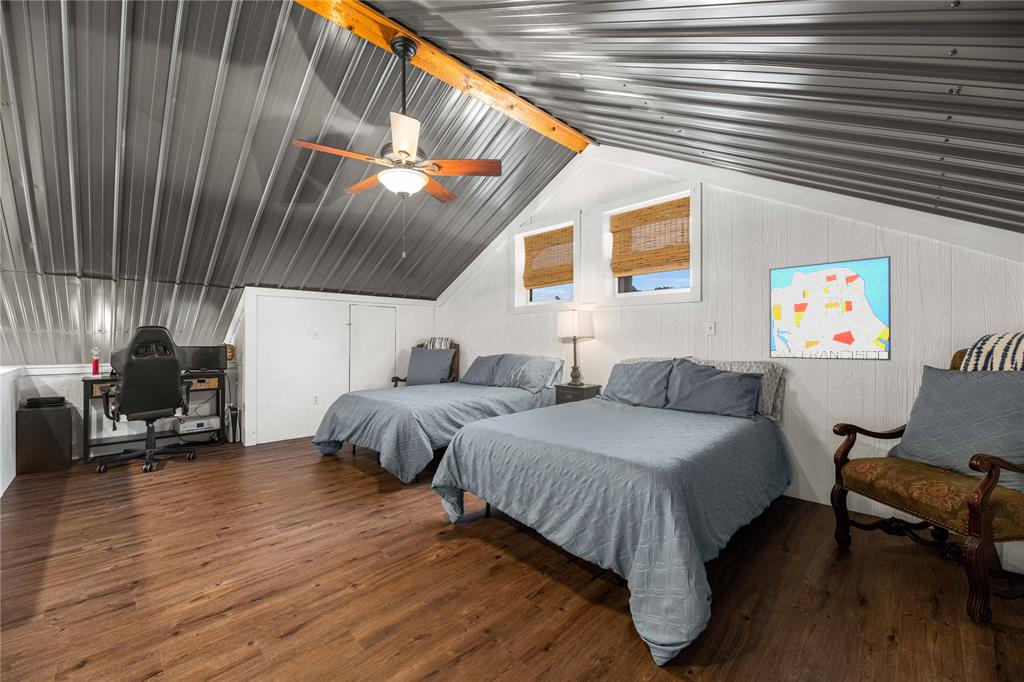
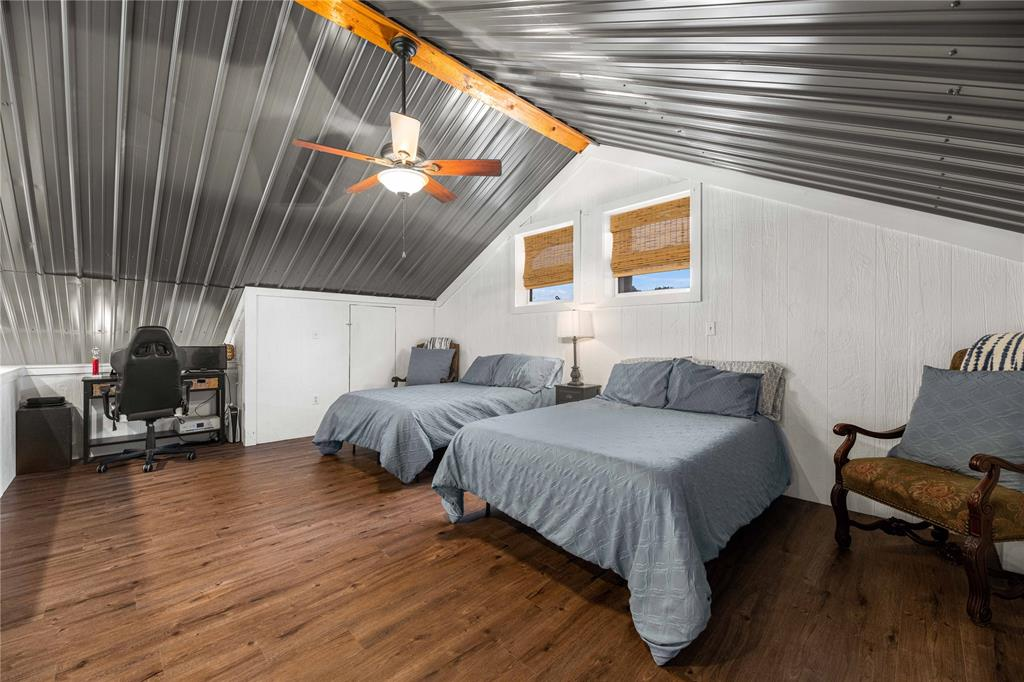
- wall art (825, 311)
